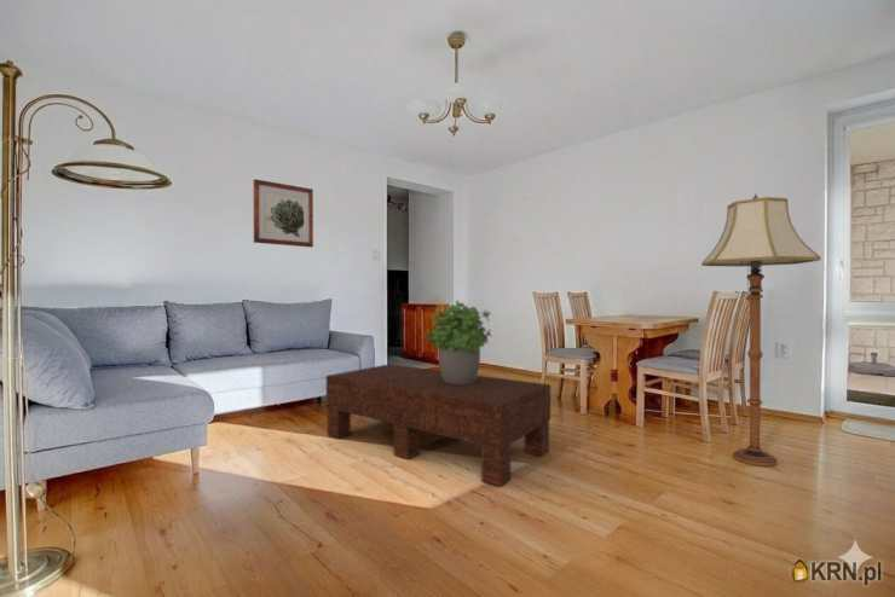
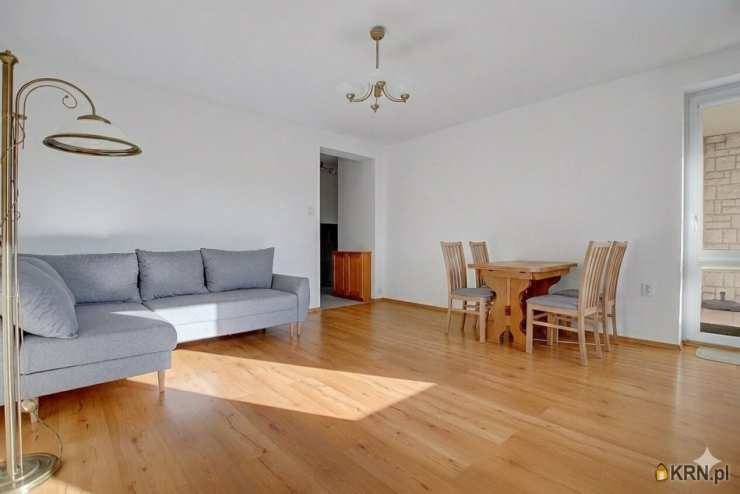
- wall art (284, 214)
- potted plant (457, 340)
- floor lamp (755, 326)
- coffee table (432, 411)
